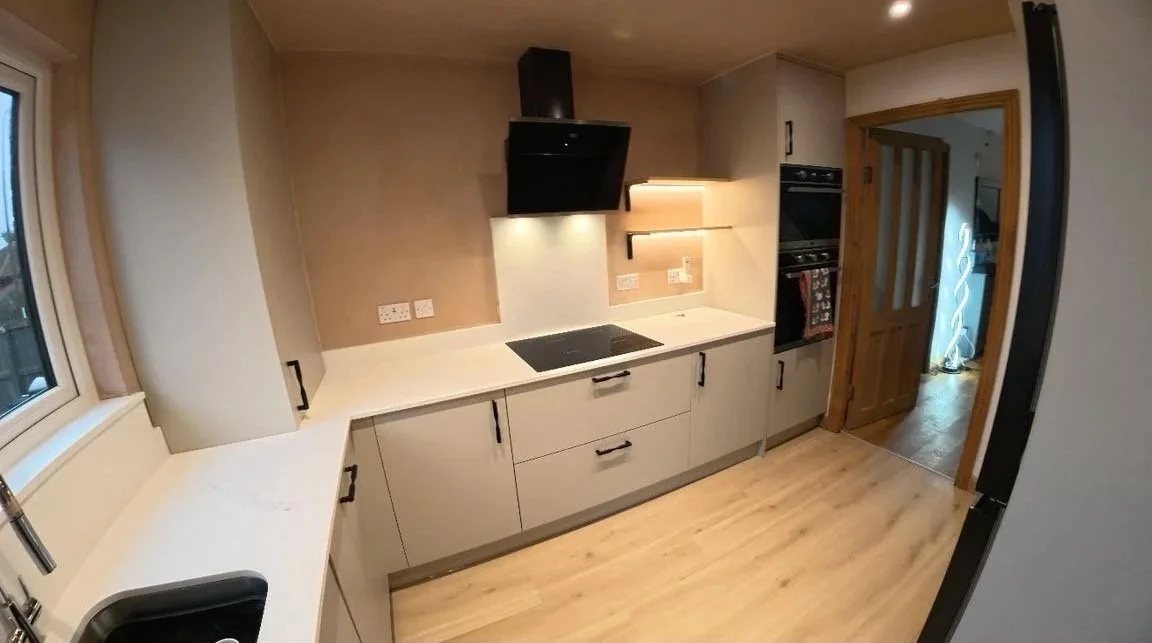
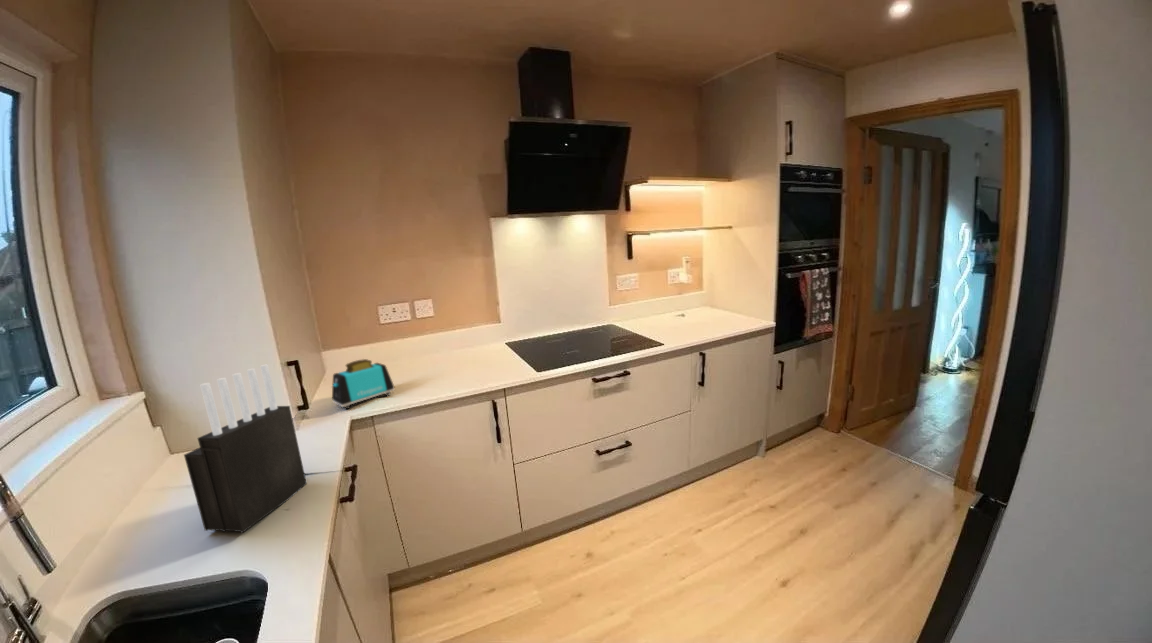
+ toaster (361, 381)
+ knife block (240, 442)
